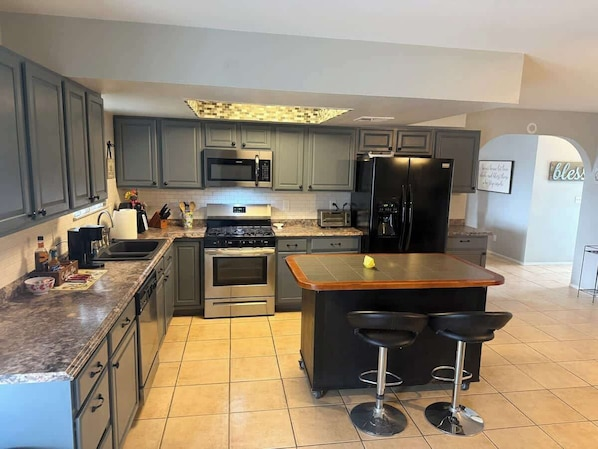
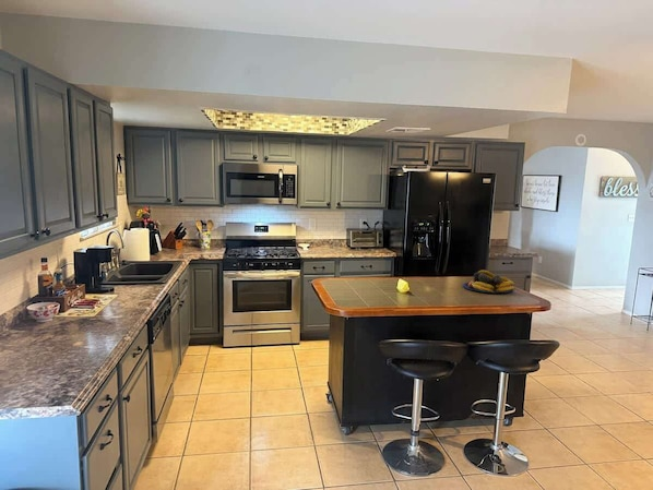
+ fruit bowl (488, 279)
